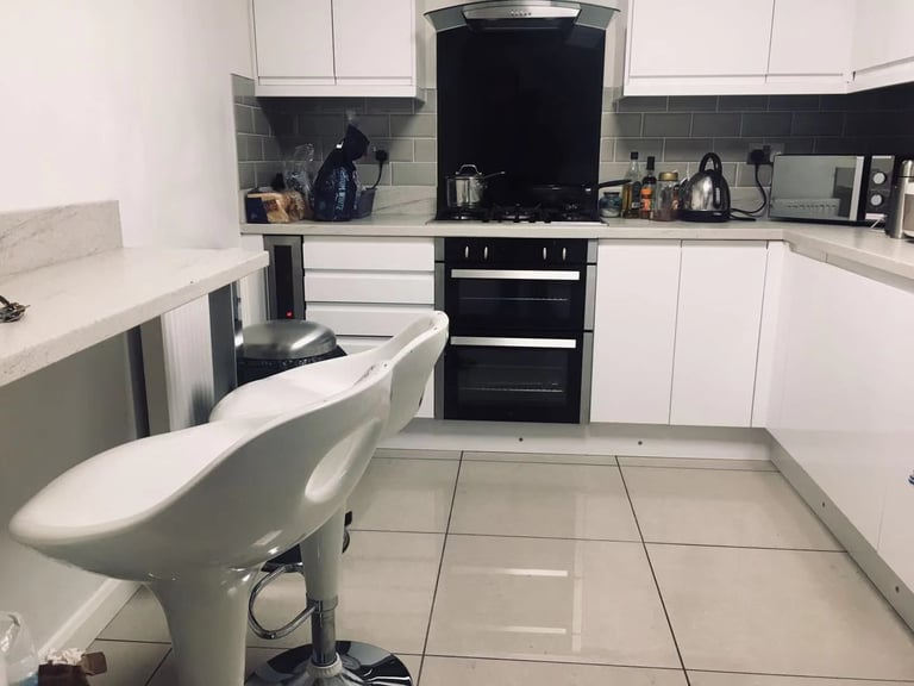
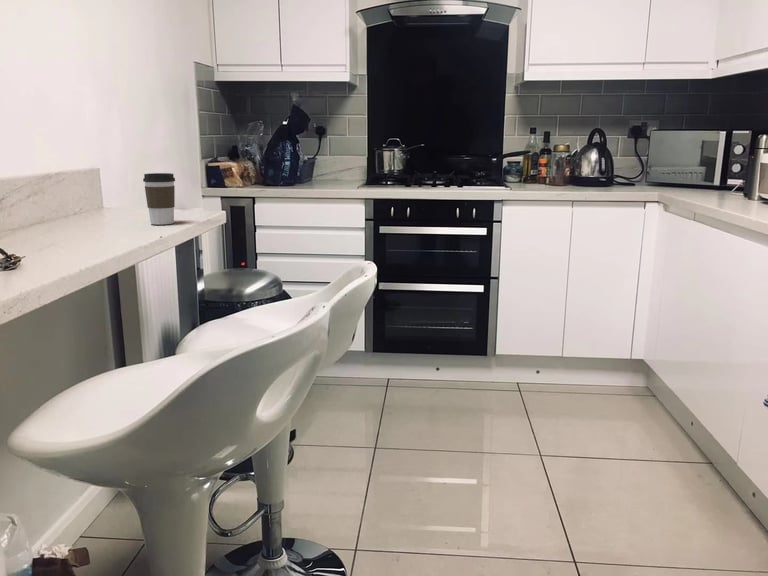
+ coffee cup (160, 198)
